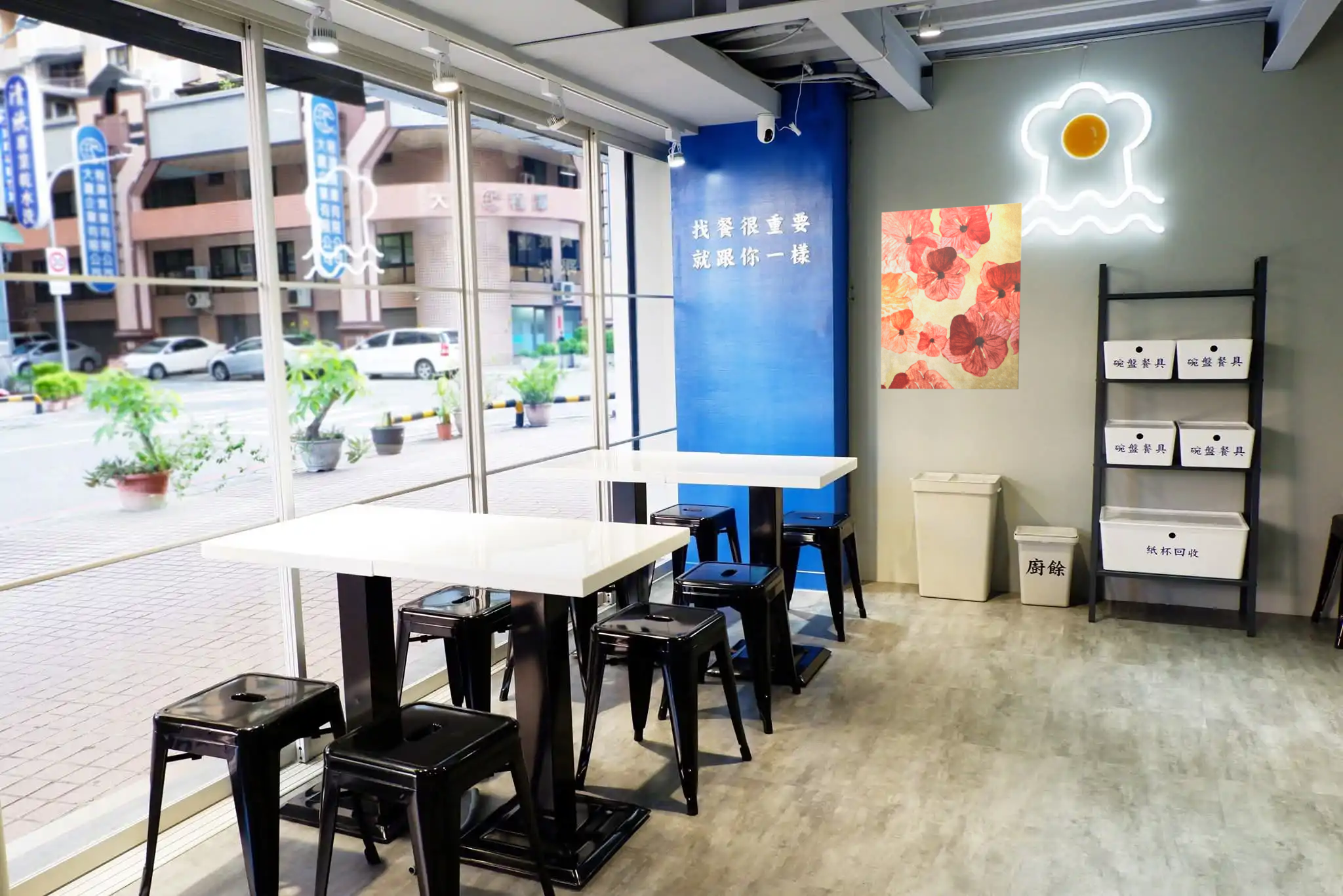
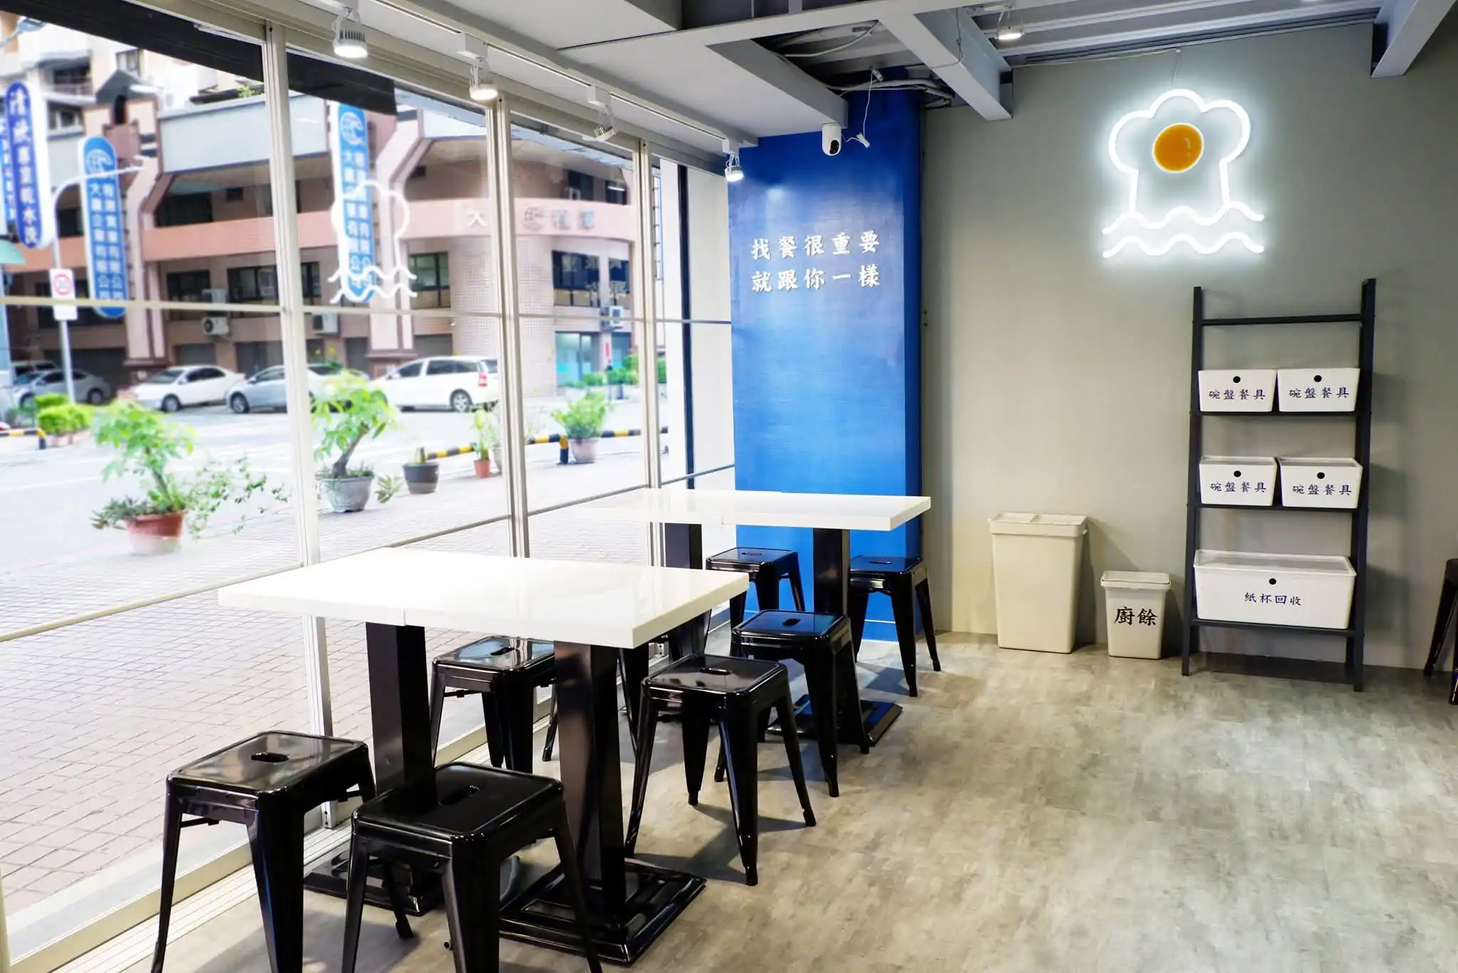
- wall art (949, 299)
